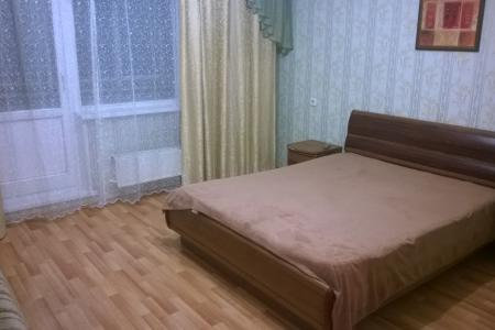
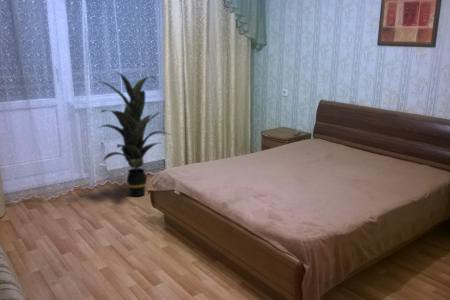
+ indoor plant (129, 134)
